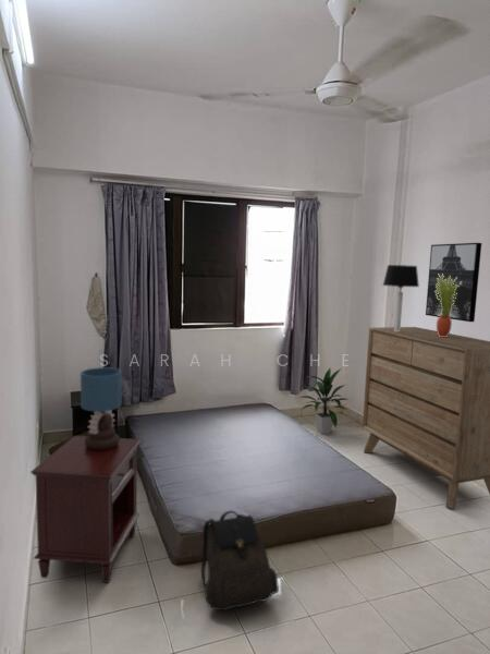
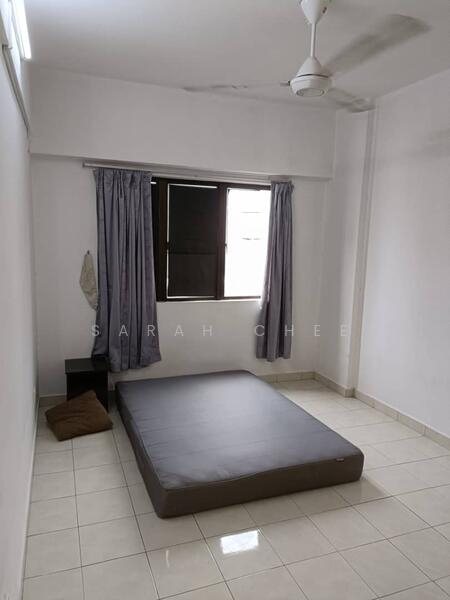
- table lamp (101, 408)
- potted plant (445, 305)
- indoor plant (324, 400)
- wall art (450, 280)
- backpack (234, 555)
- table lamp (400, 298)
- dresser (430, 405)
- nightstand (90, 505)
